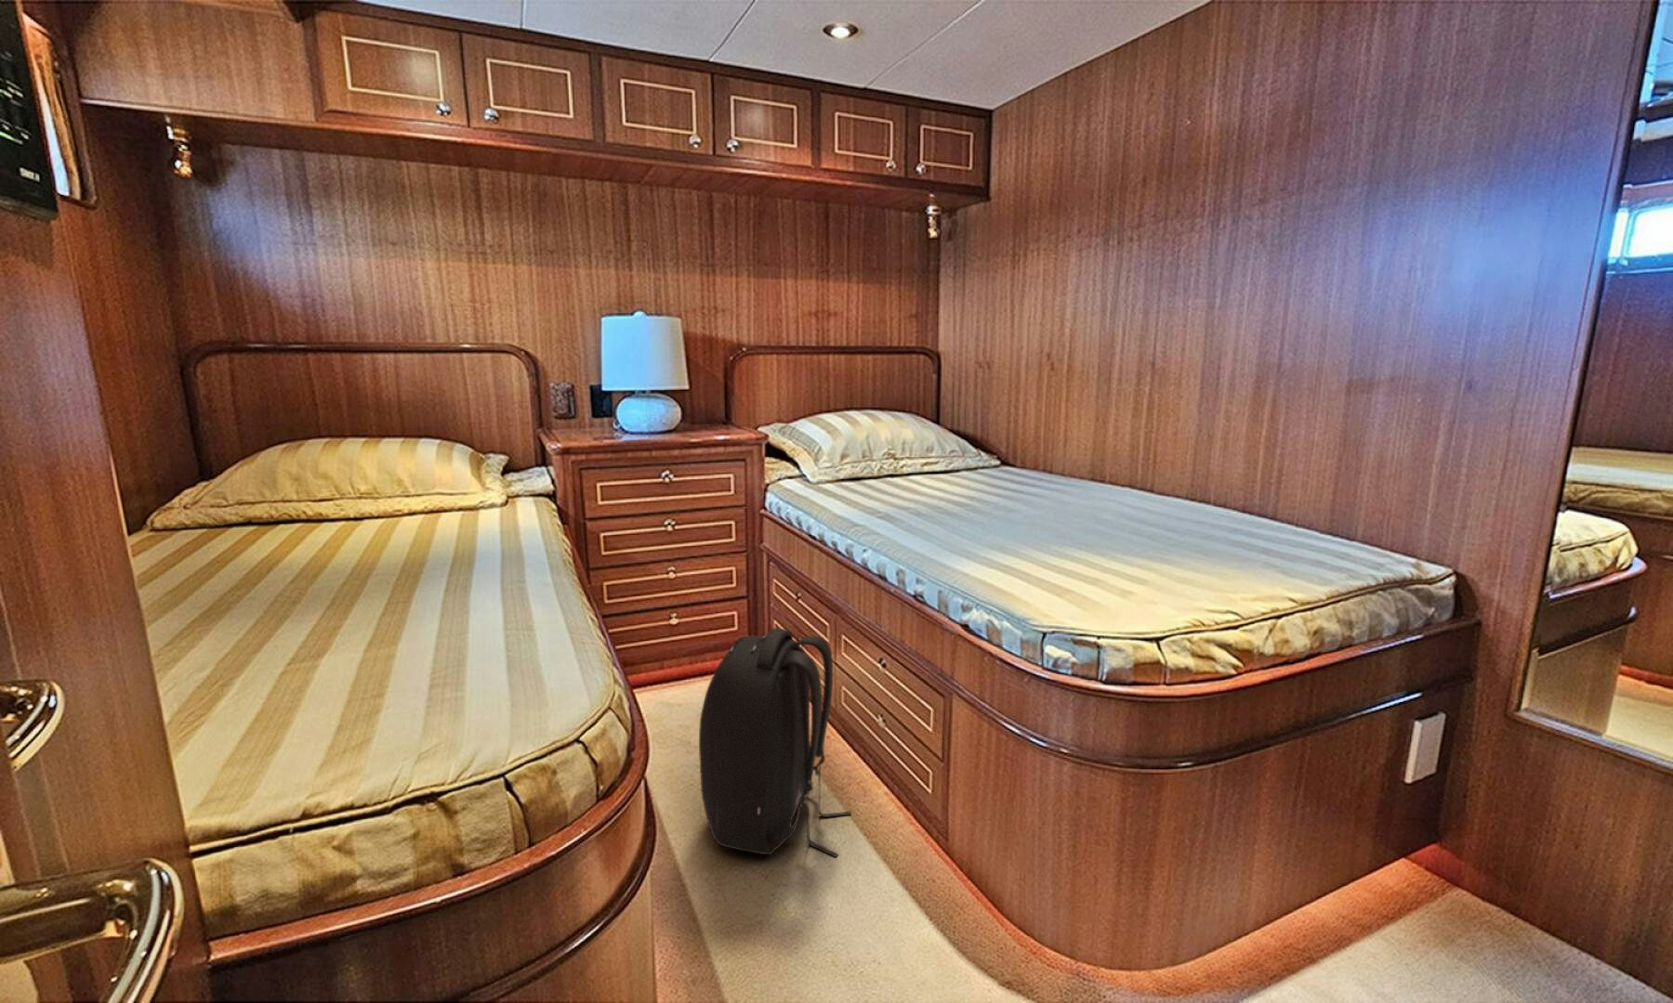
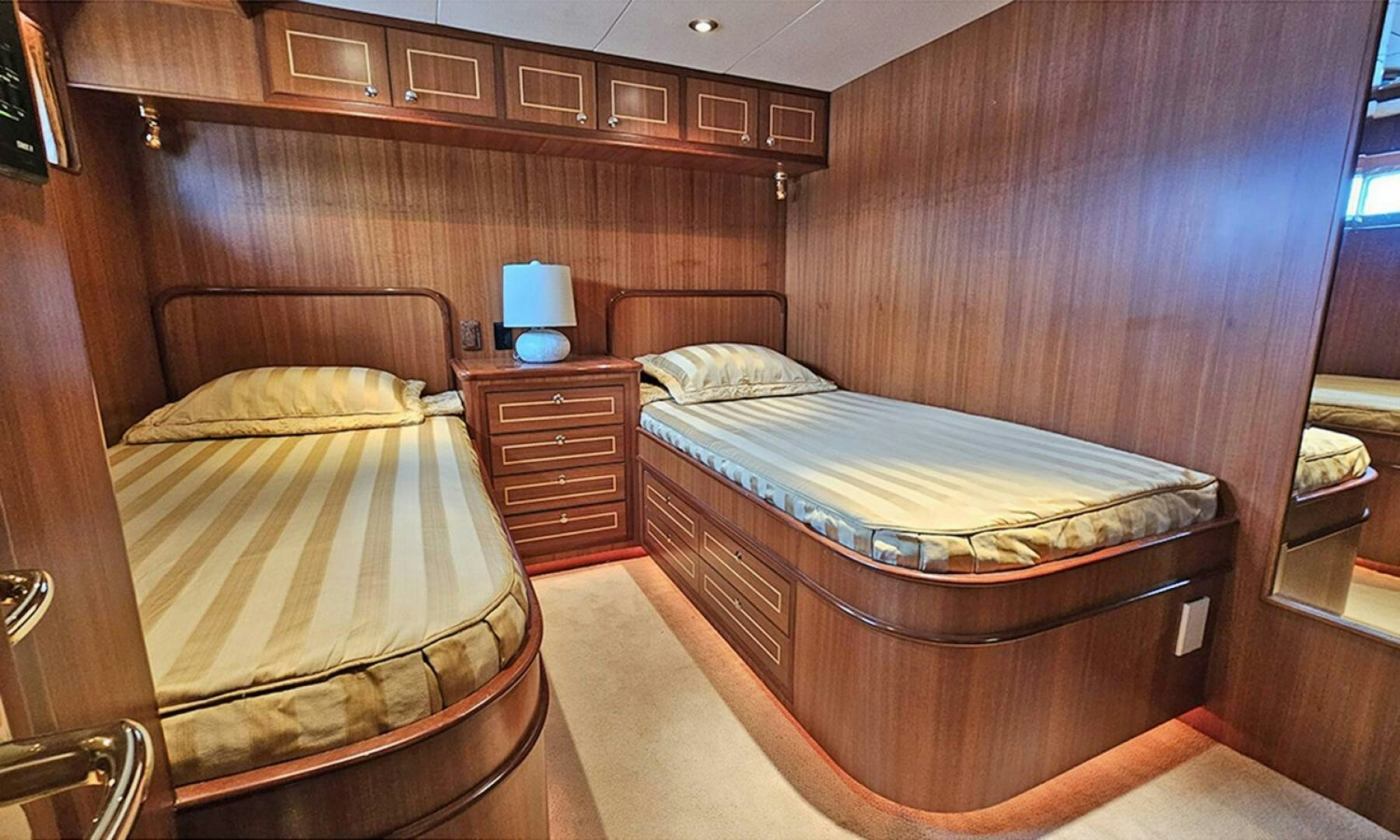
- backpack (776, 731)
